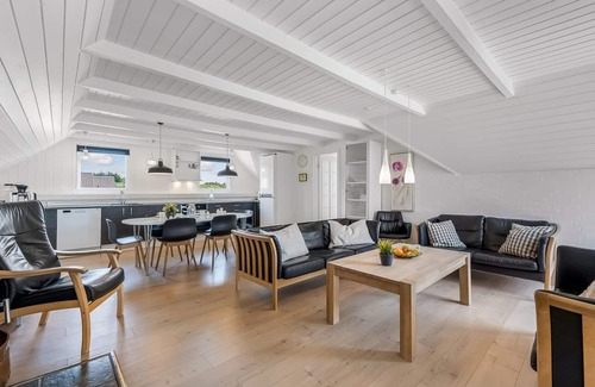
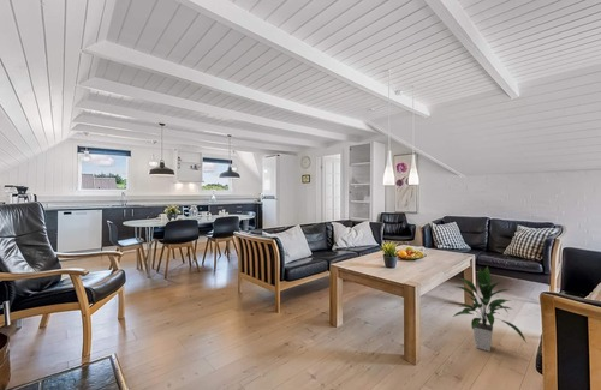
+ indoor plant (484, 310)
